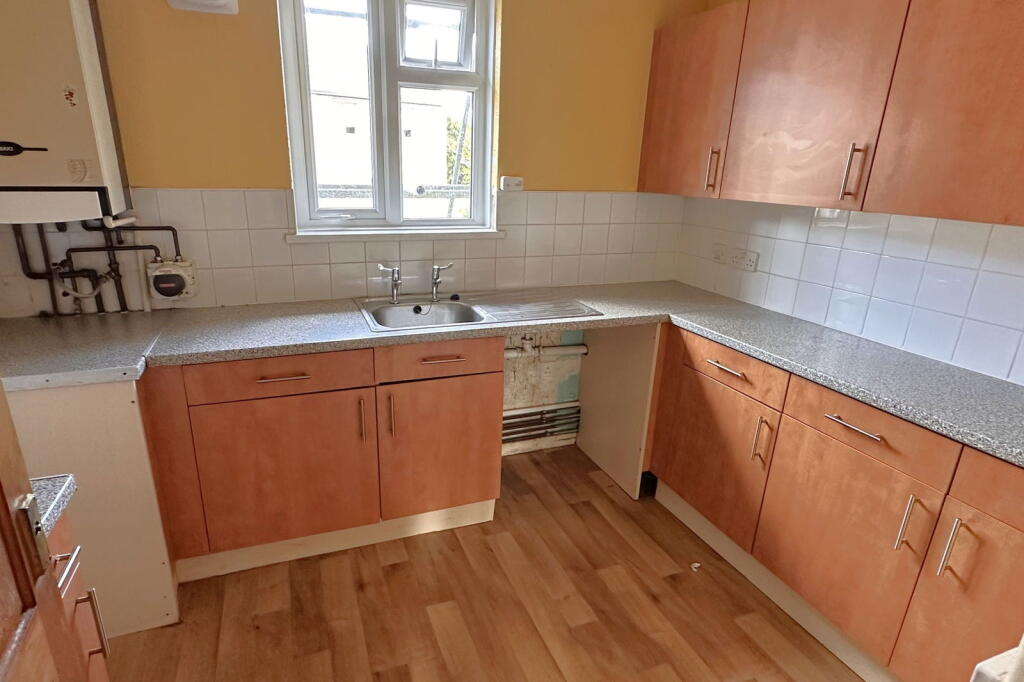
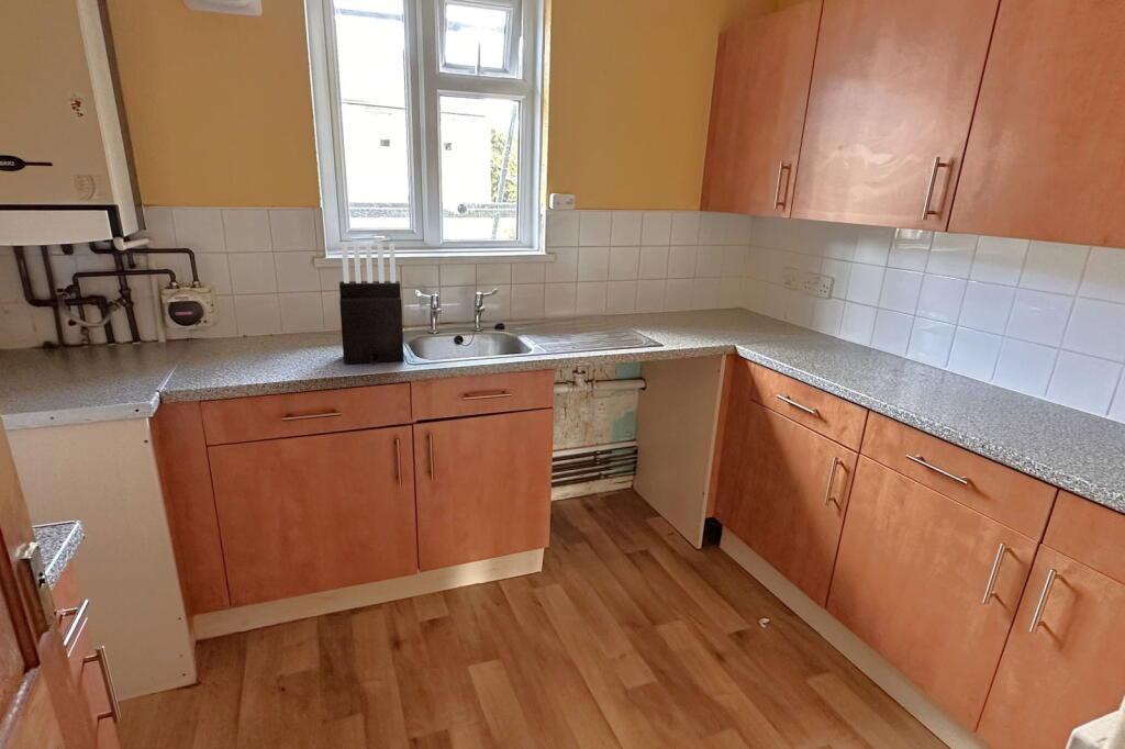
+ knife block (370, 303)
